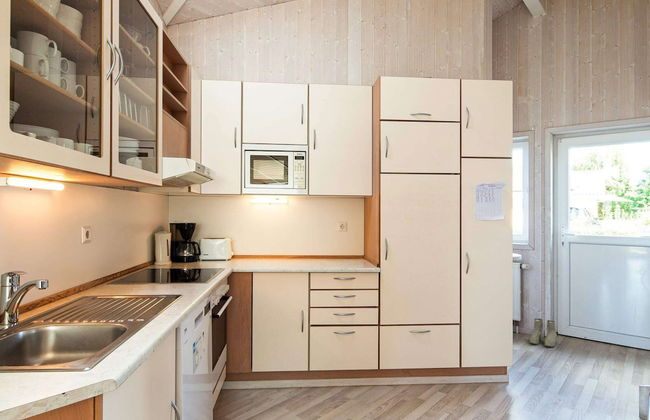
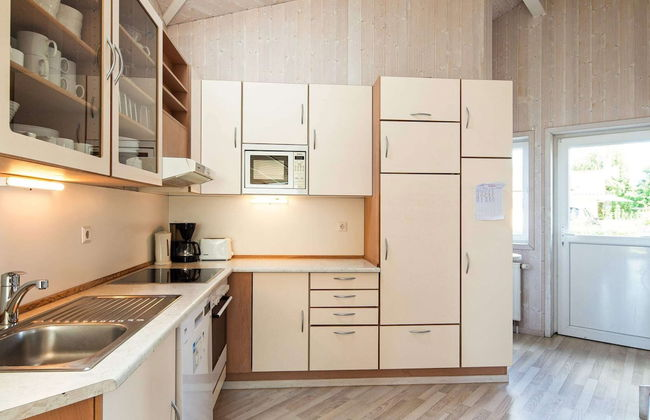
- boots (541, 331)
